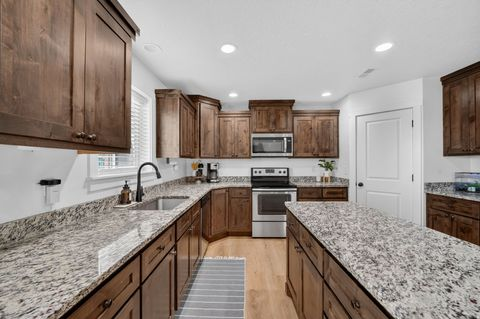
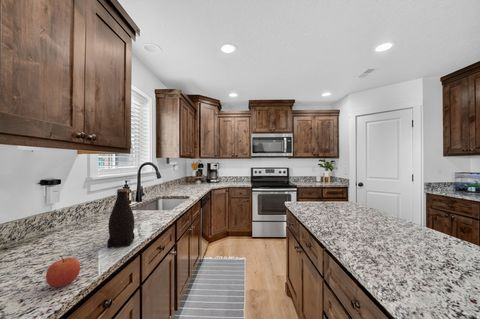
+ apple (63, 268)
+ bottle (121, 216)
